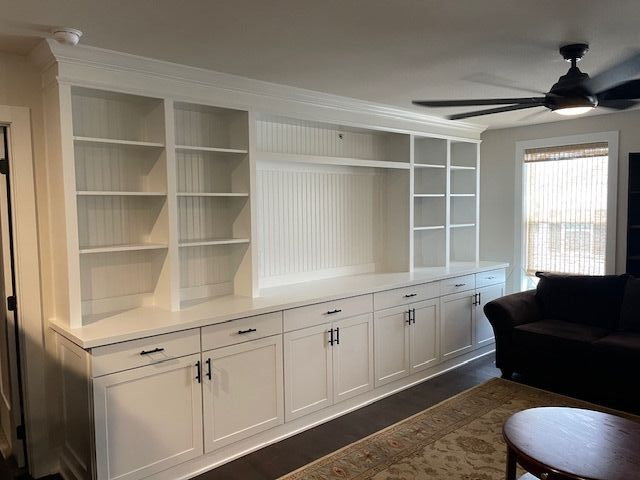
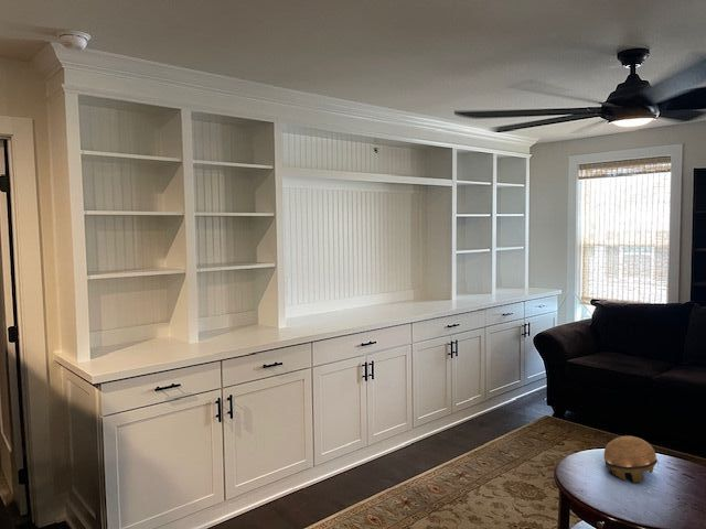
+ decorative bowl (630, 455)
